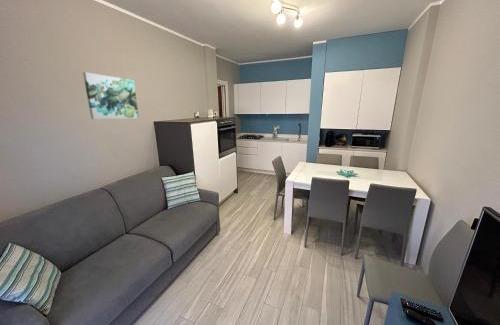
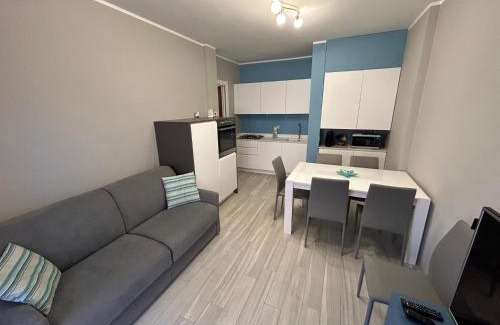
- wall art (114, 98)
